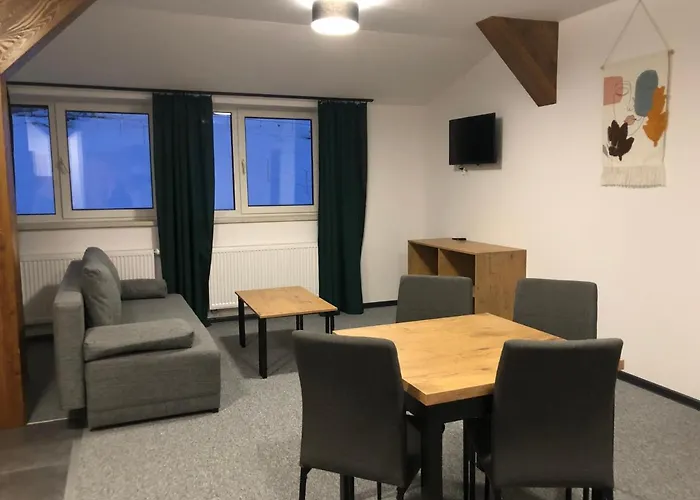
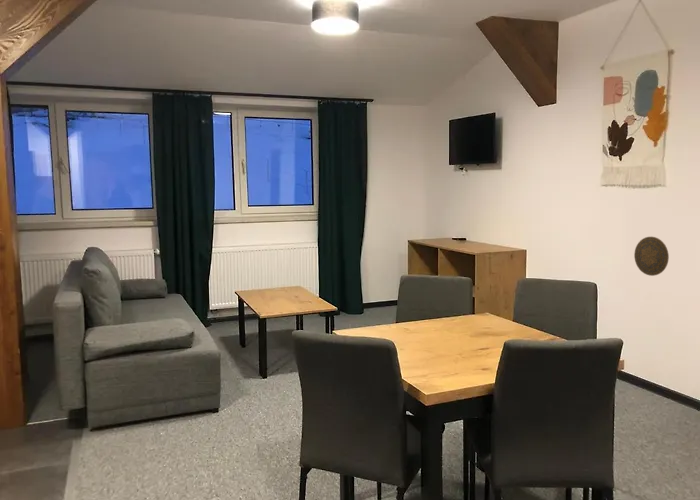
+ decorative plate (649, 256)
